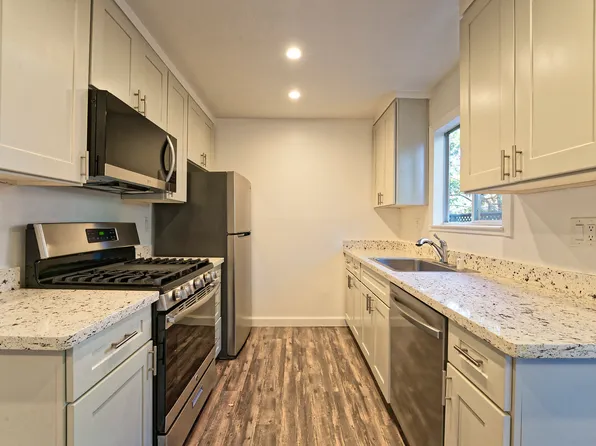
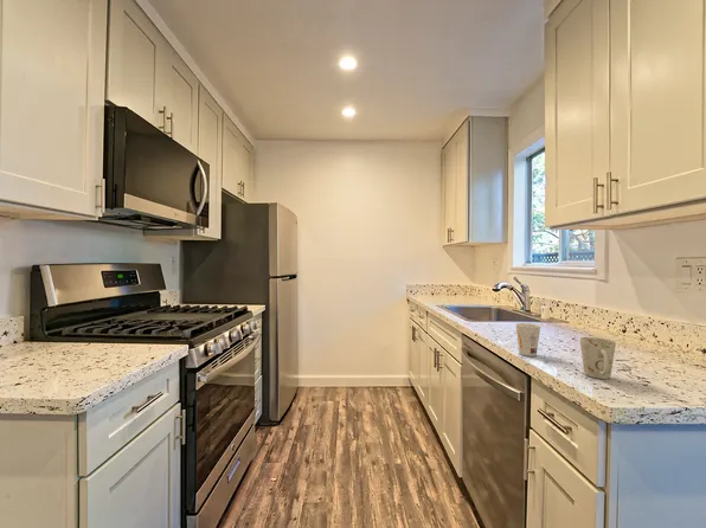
+ cup (527, 339)
+ mug (599, 359)
